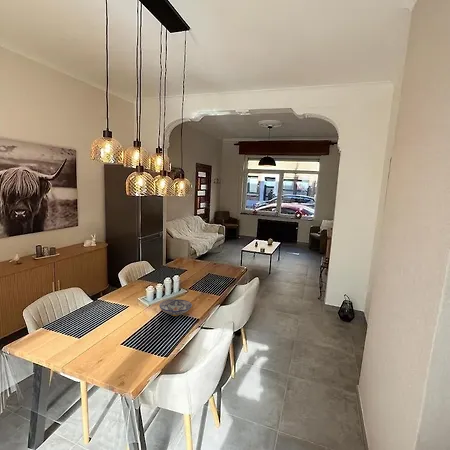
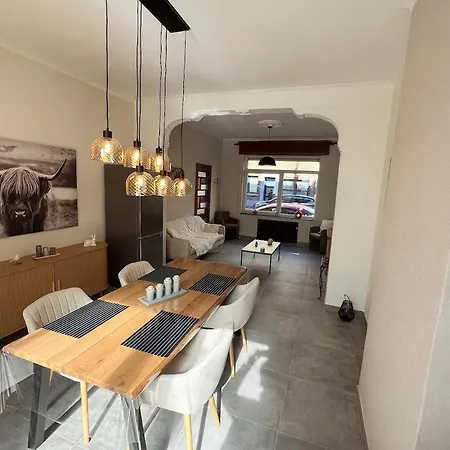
- bowl (175, 309)
